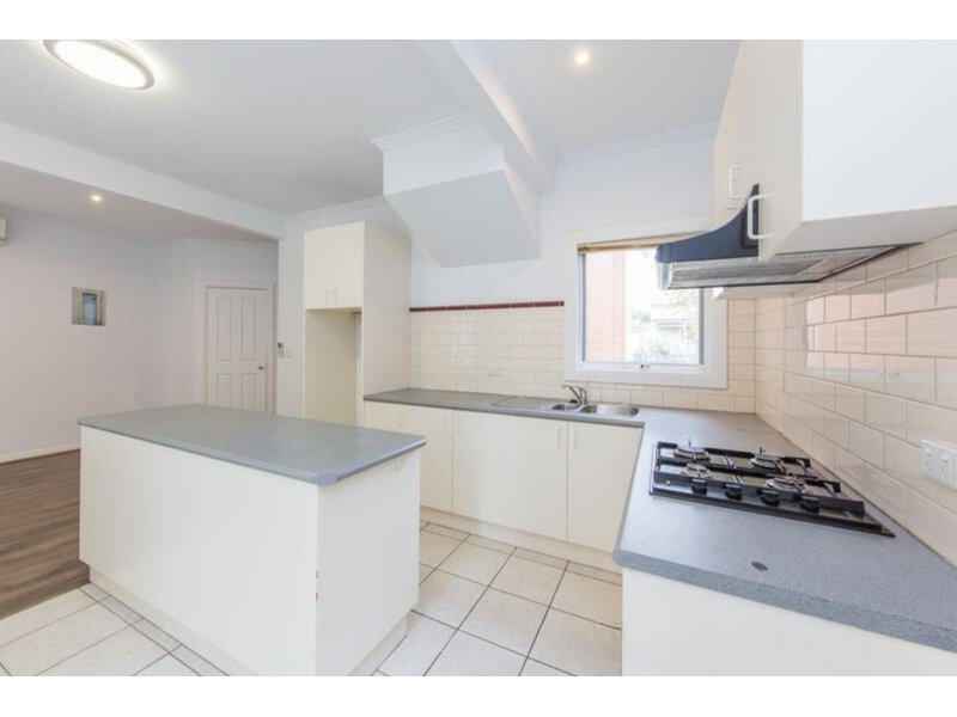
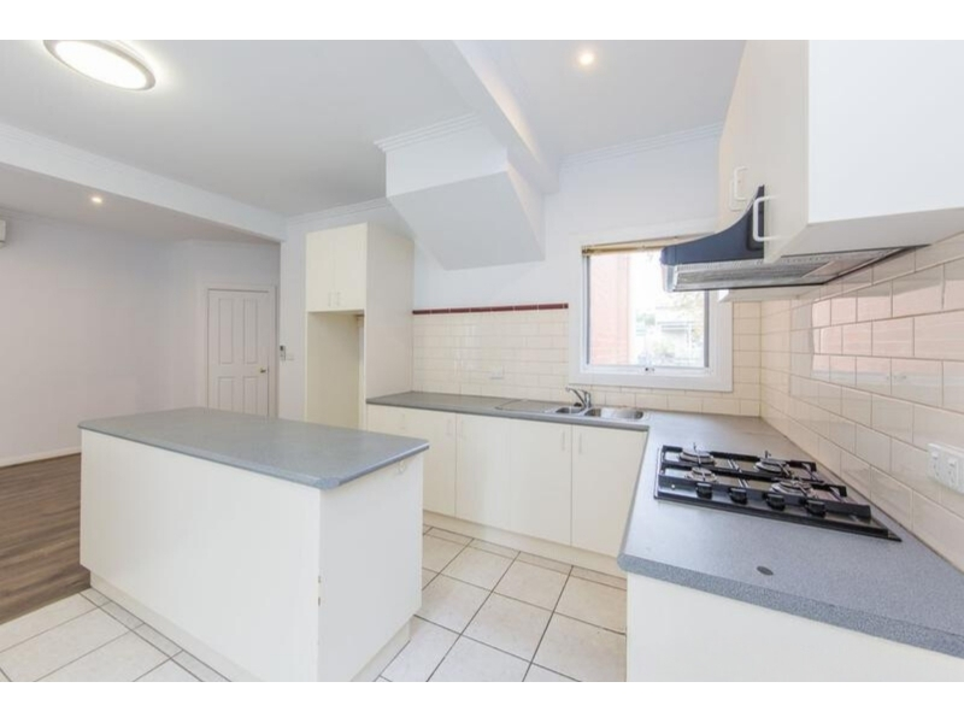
- wall art (89, 307)
